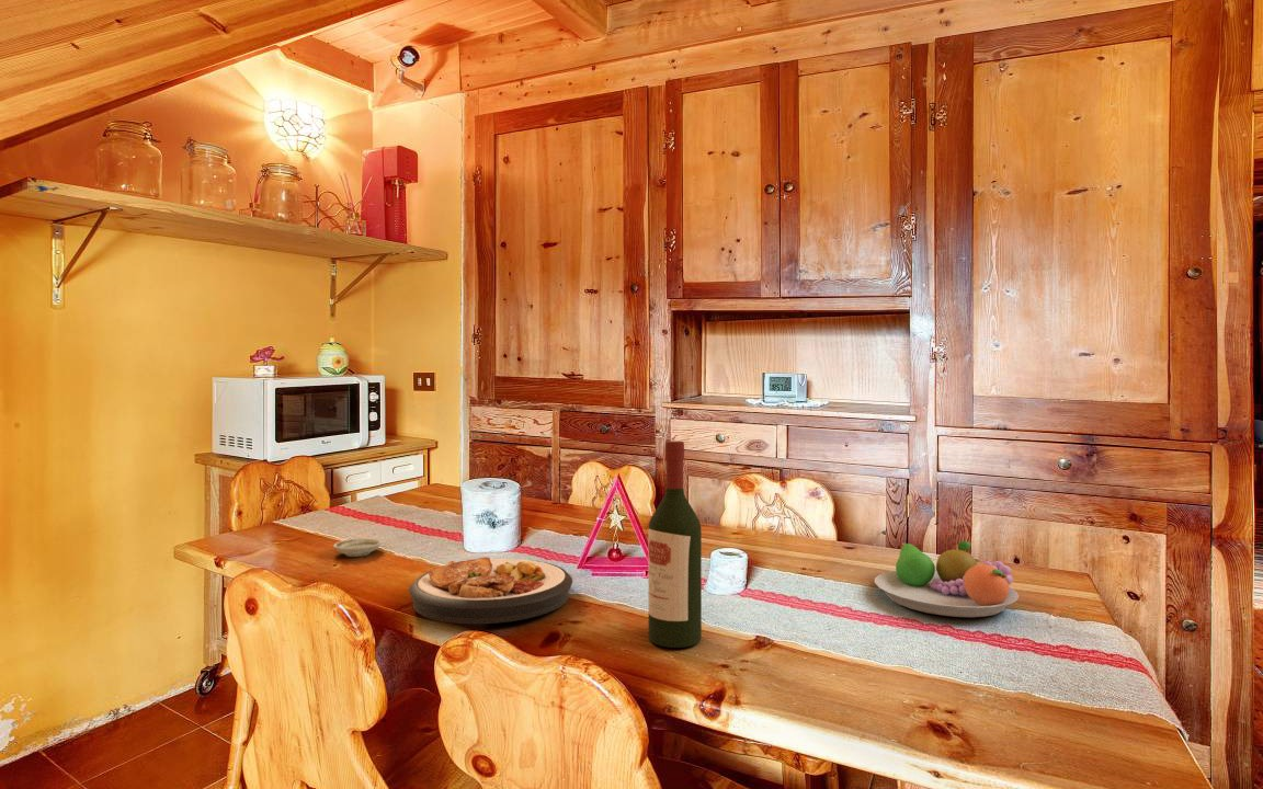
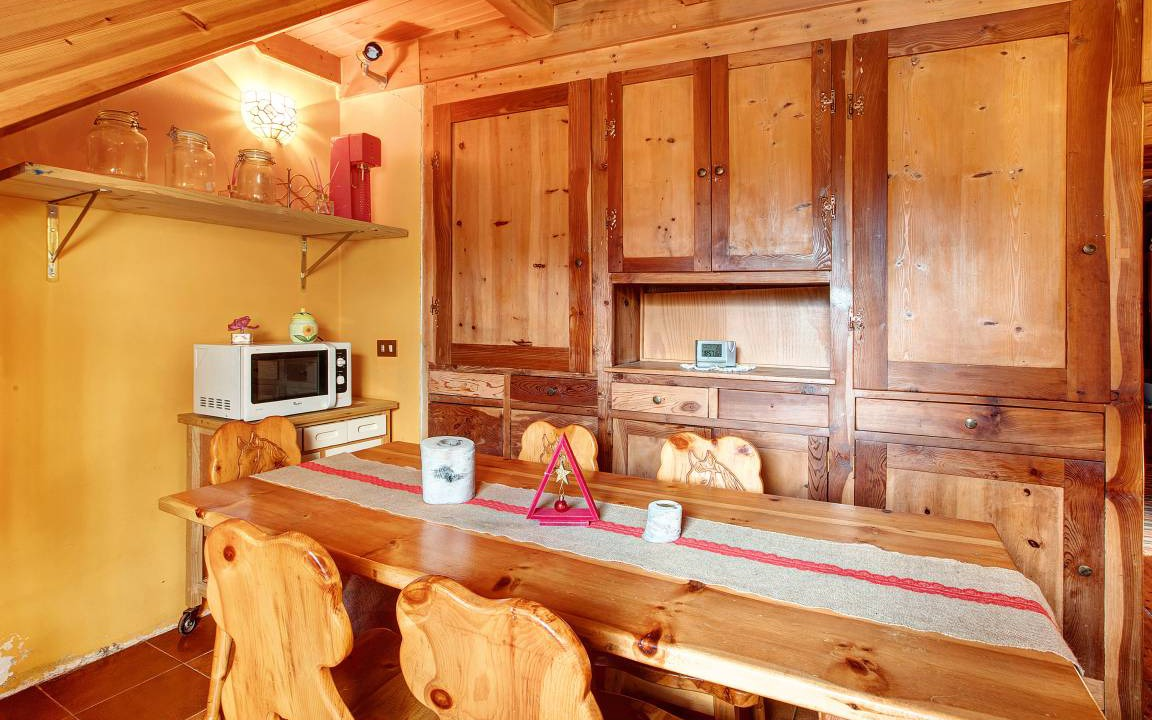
- wine bottle (674, 539)
- fruit bowl (942, 572)
- plate (492, 581)
- saucer (357, 548)
